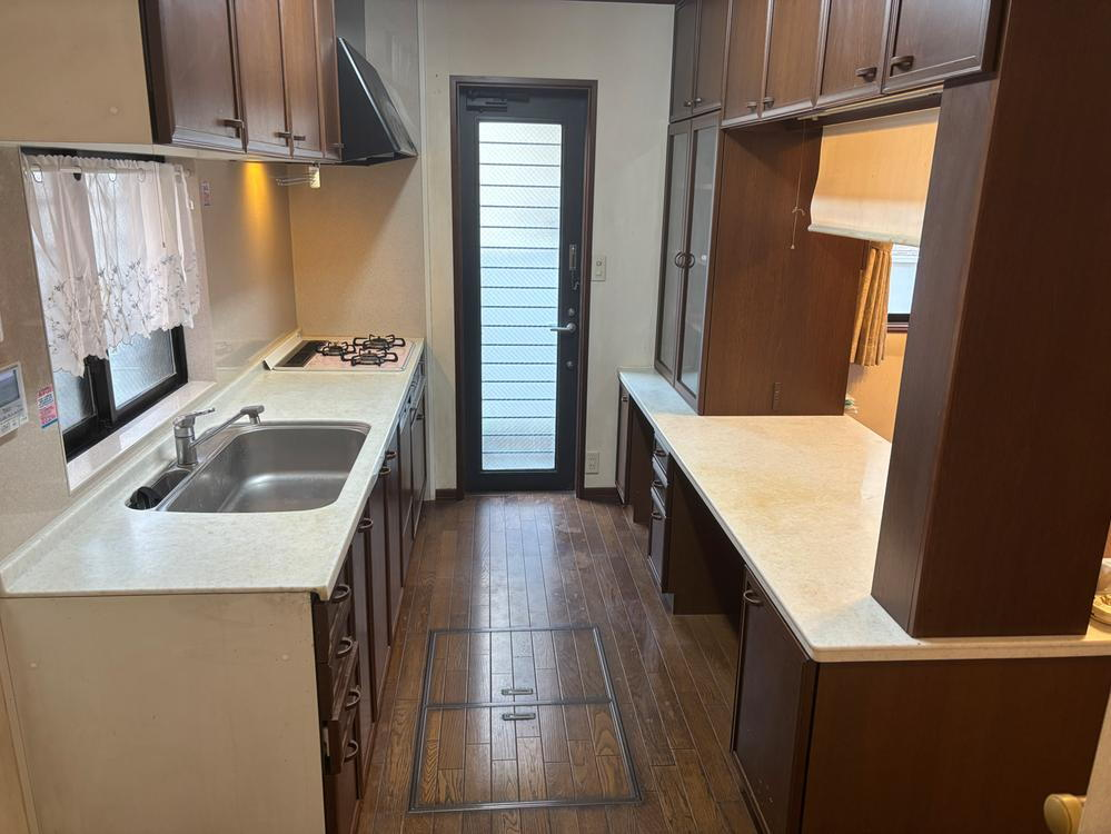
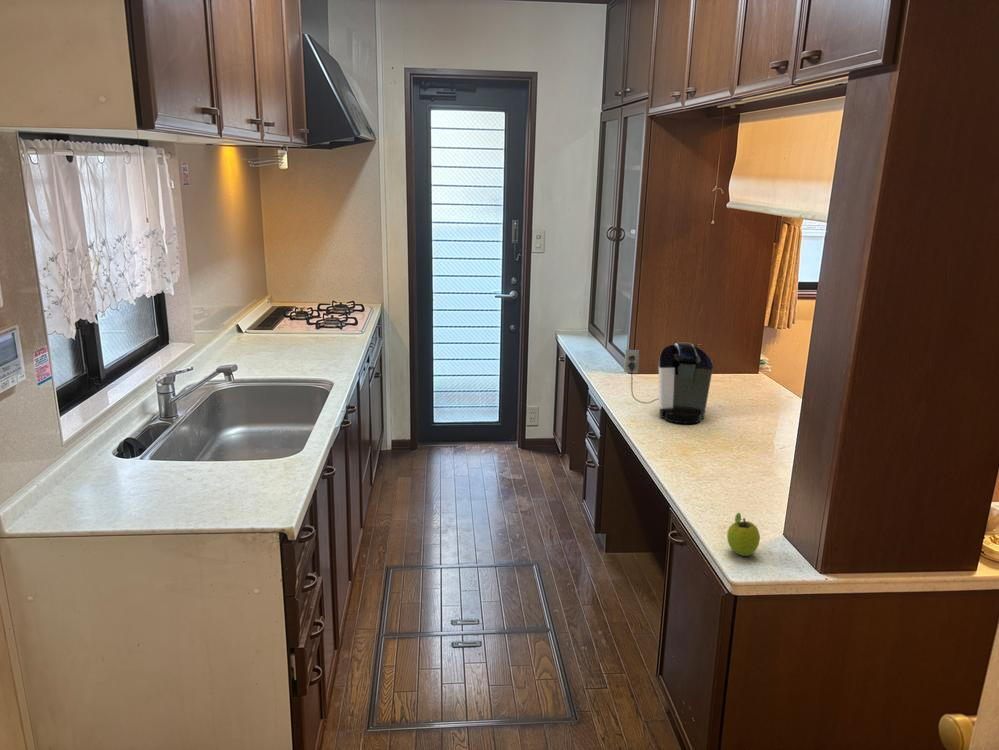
+ coffee maker (668, 379)
+ fruit (742, 534)
